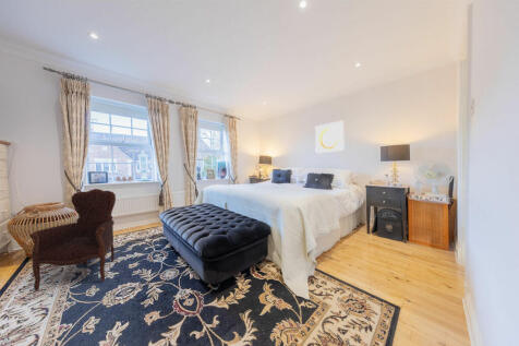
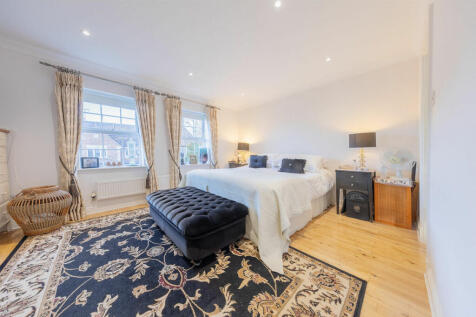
- armchair (84, 231)
- wall art (328, 138)
